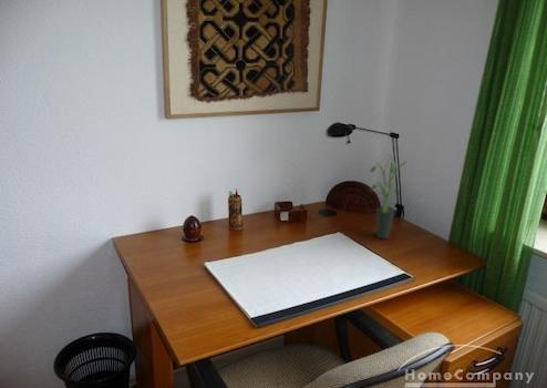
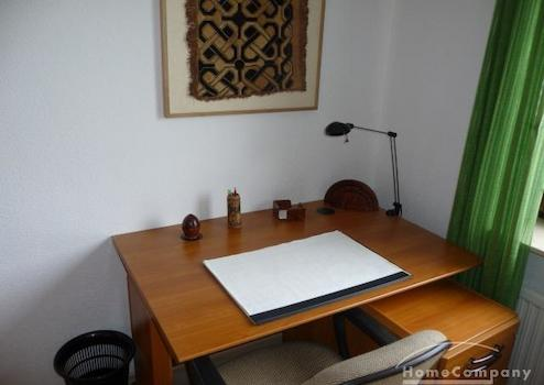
- potted plant (384, 197)
